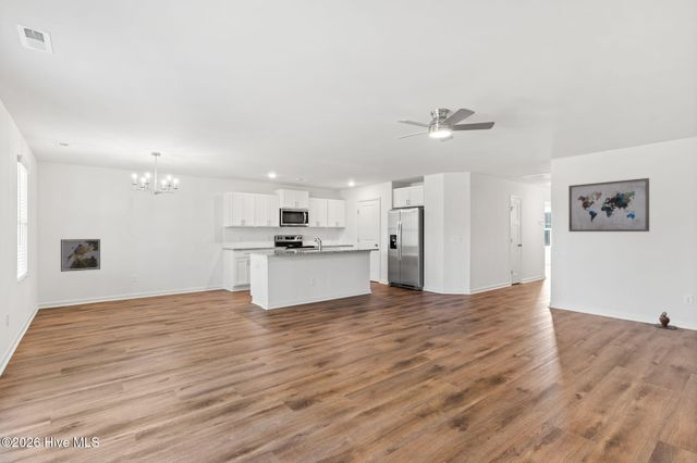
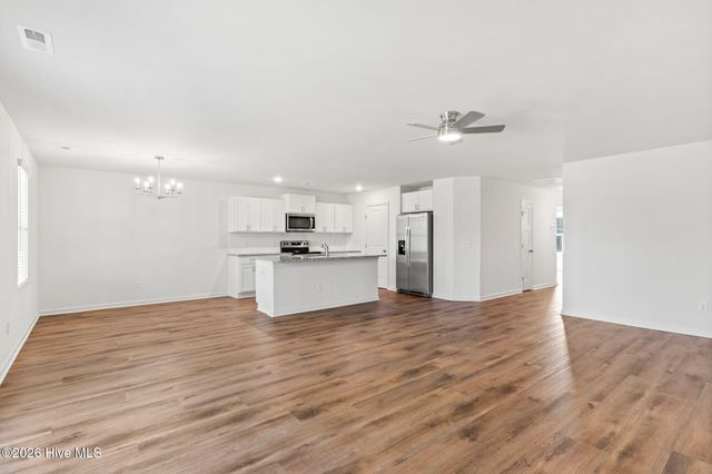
- wall art (606, 207)
- ceramic jug (664, 318)
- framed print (81, 254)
